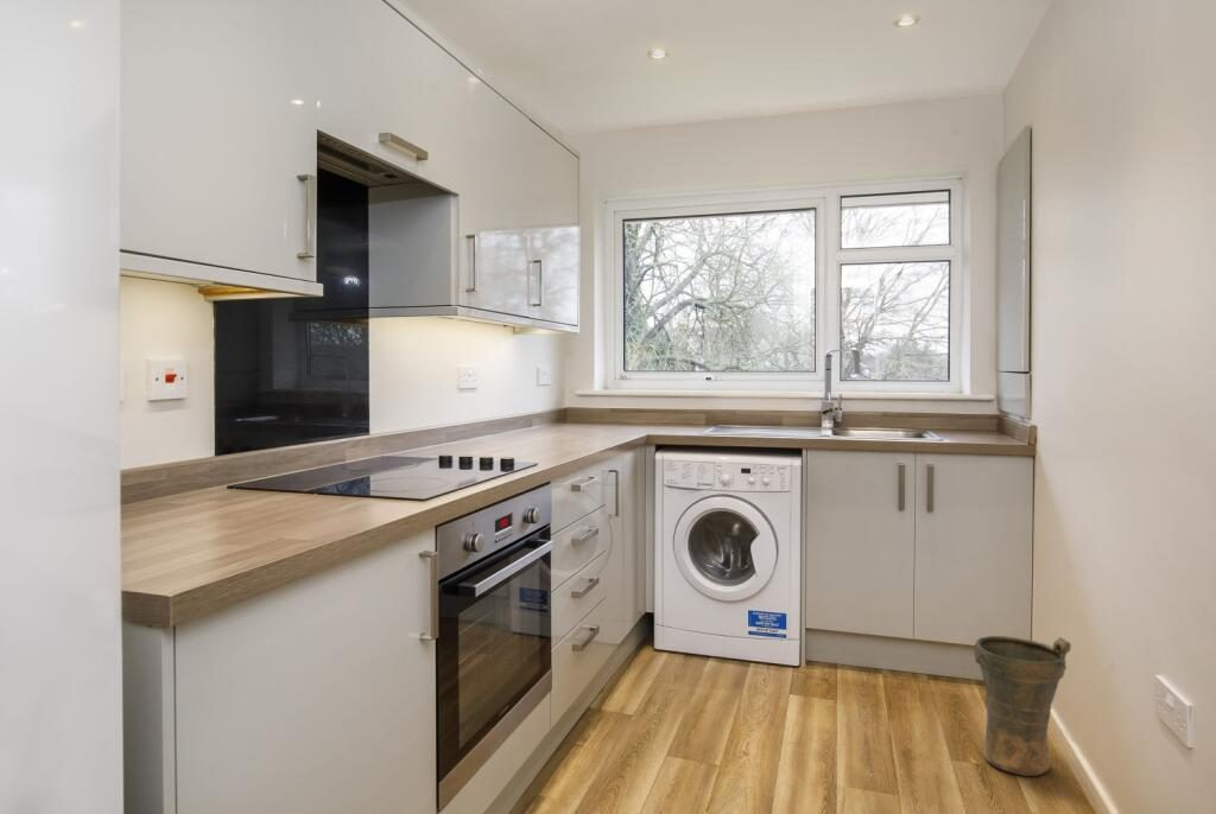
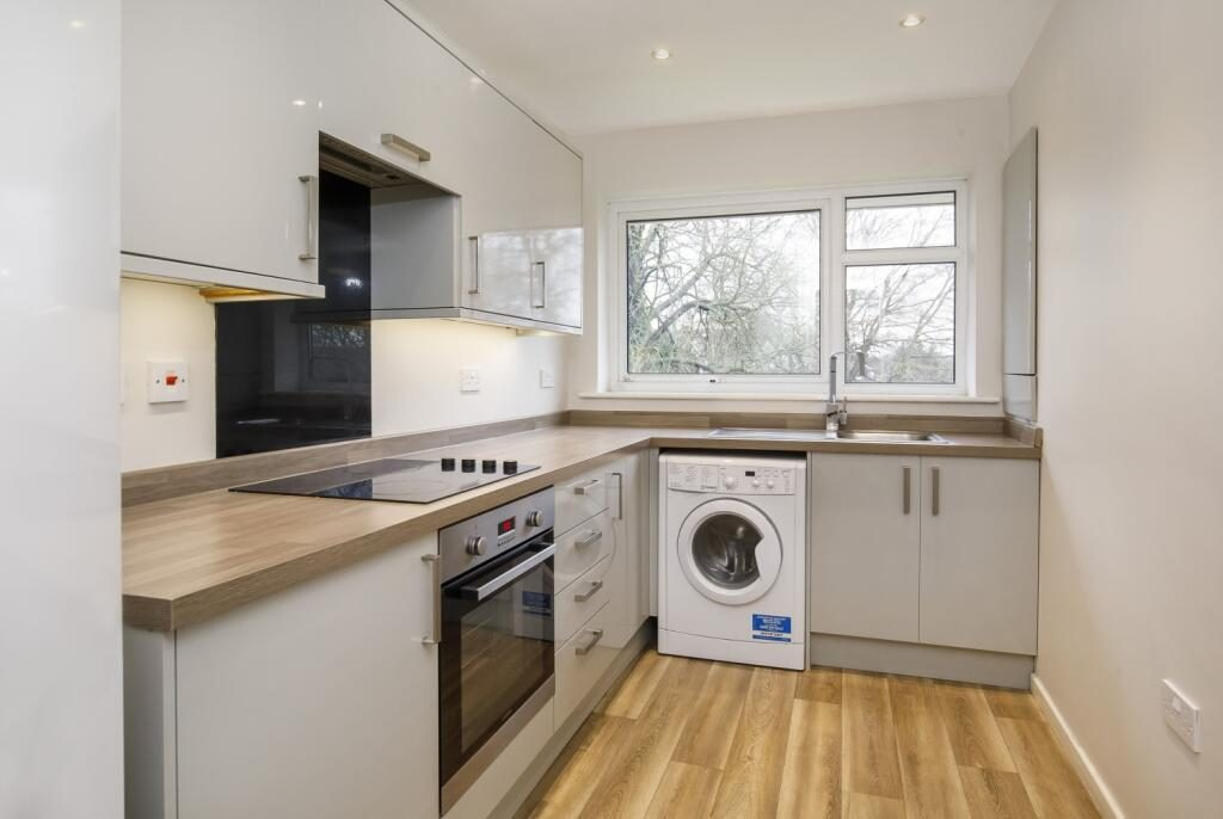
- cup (1021, 699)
